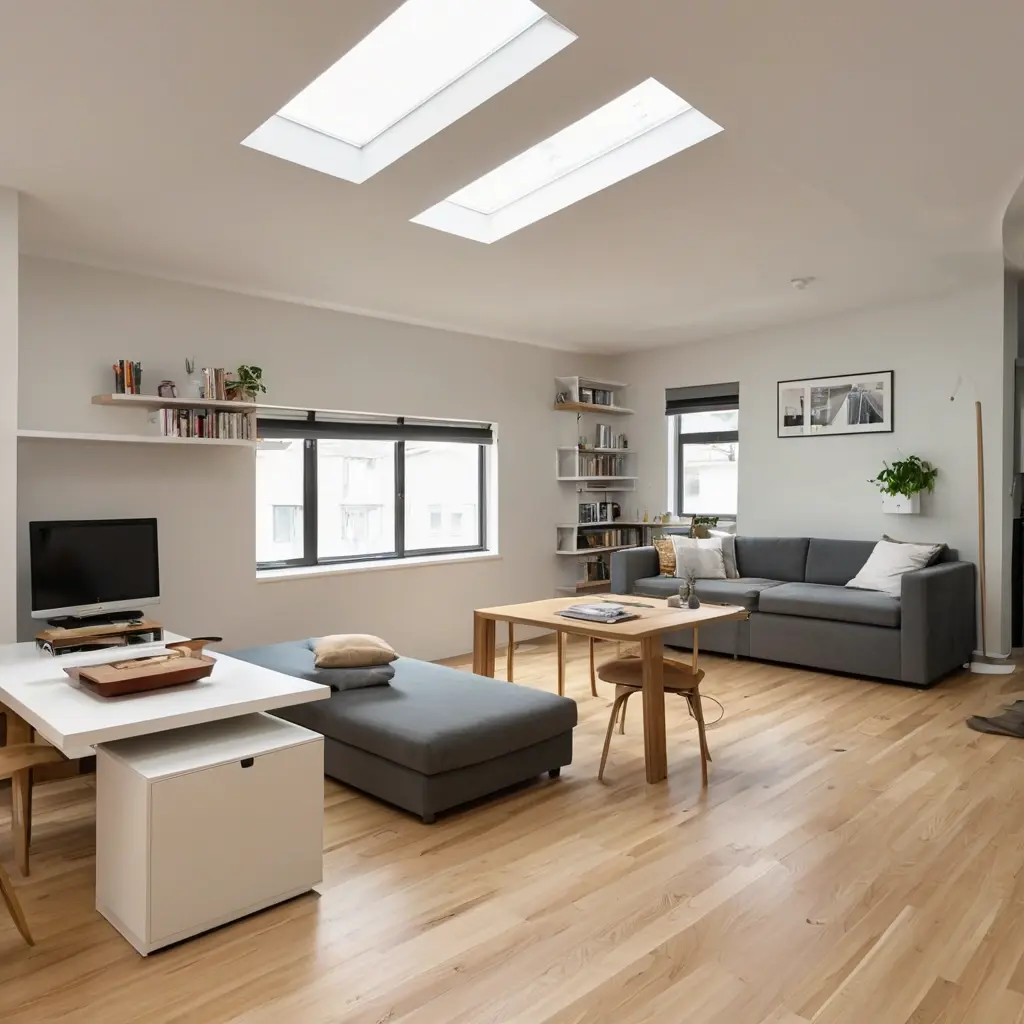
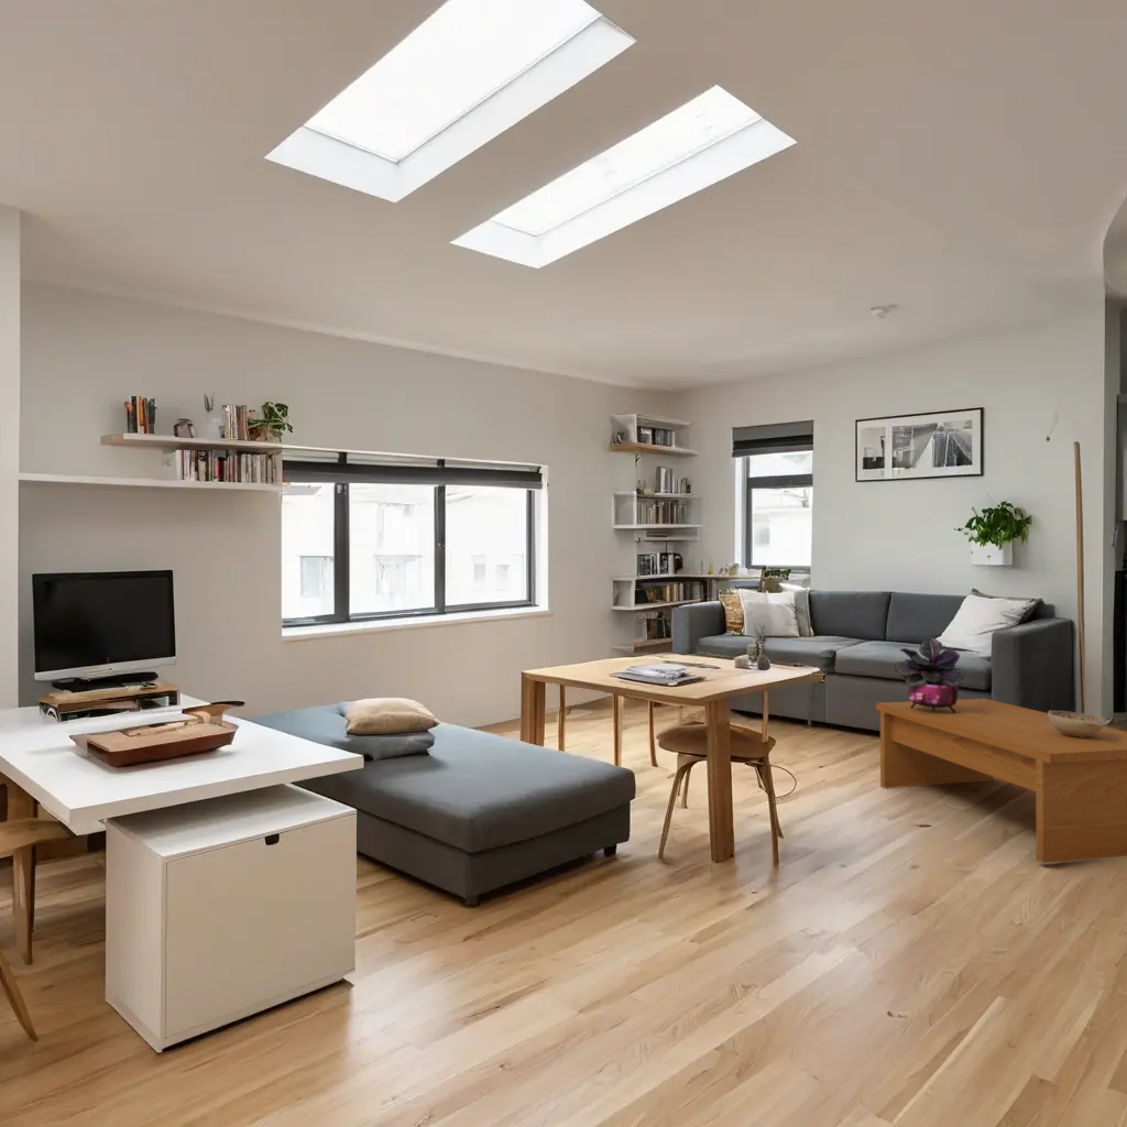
+ decorative bowl (1076, 724)
+ coffee table (1011, 768)
+ potted plant (931, 674)
